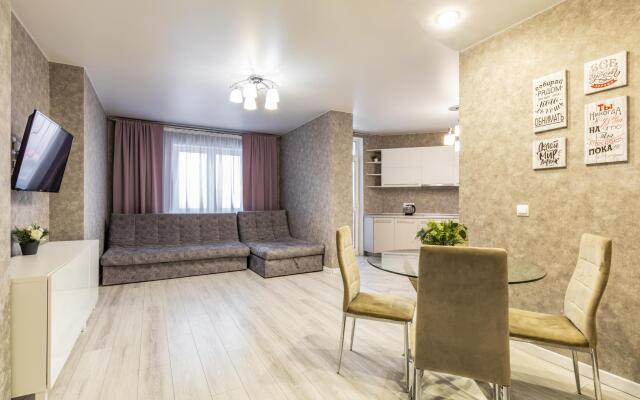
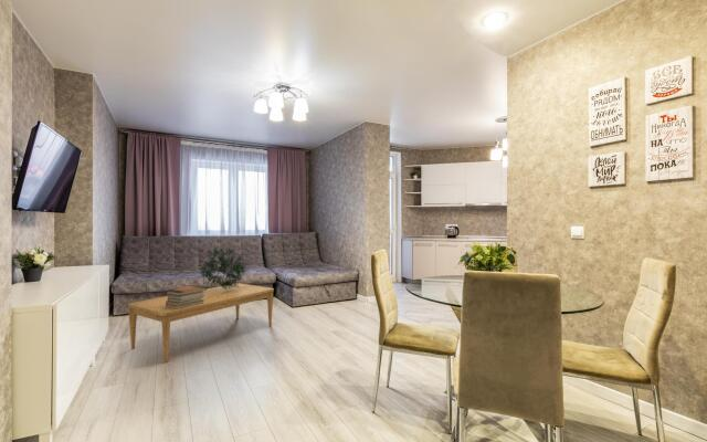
+ coffee table (208, 312)
+ book stack (186, 296)
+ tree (223, 267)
